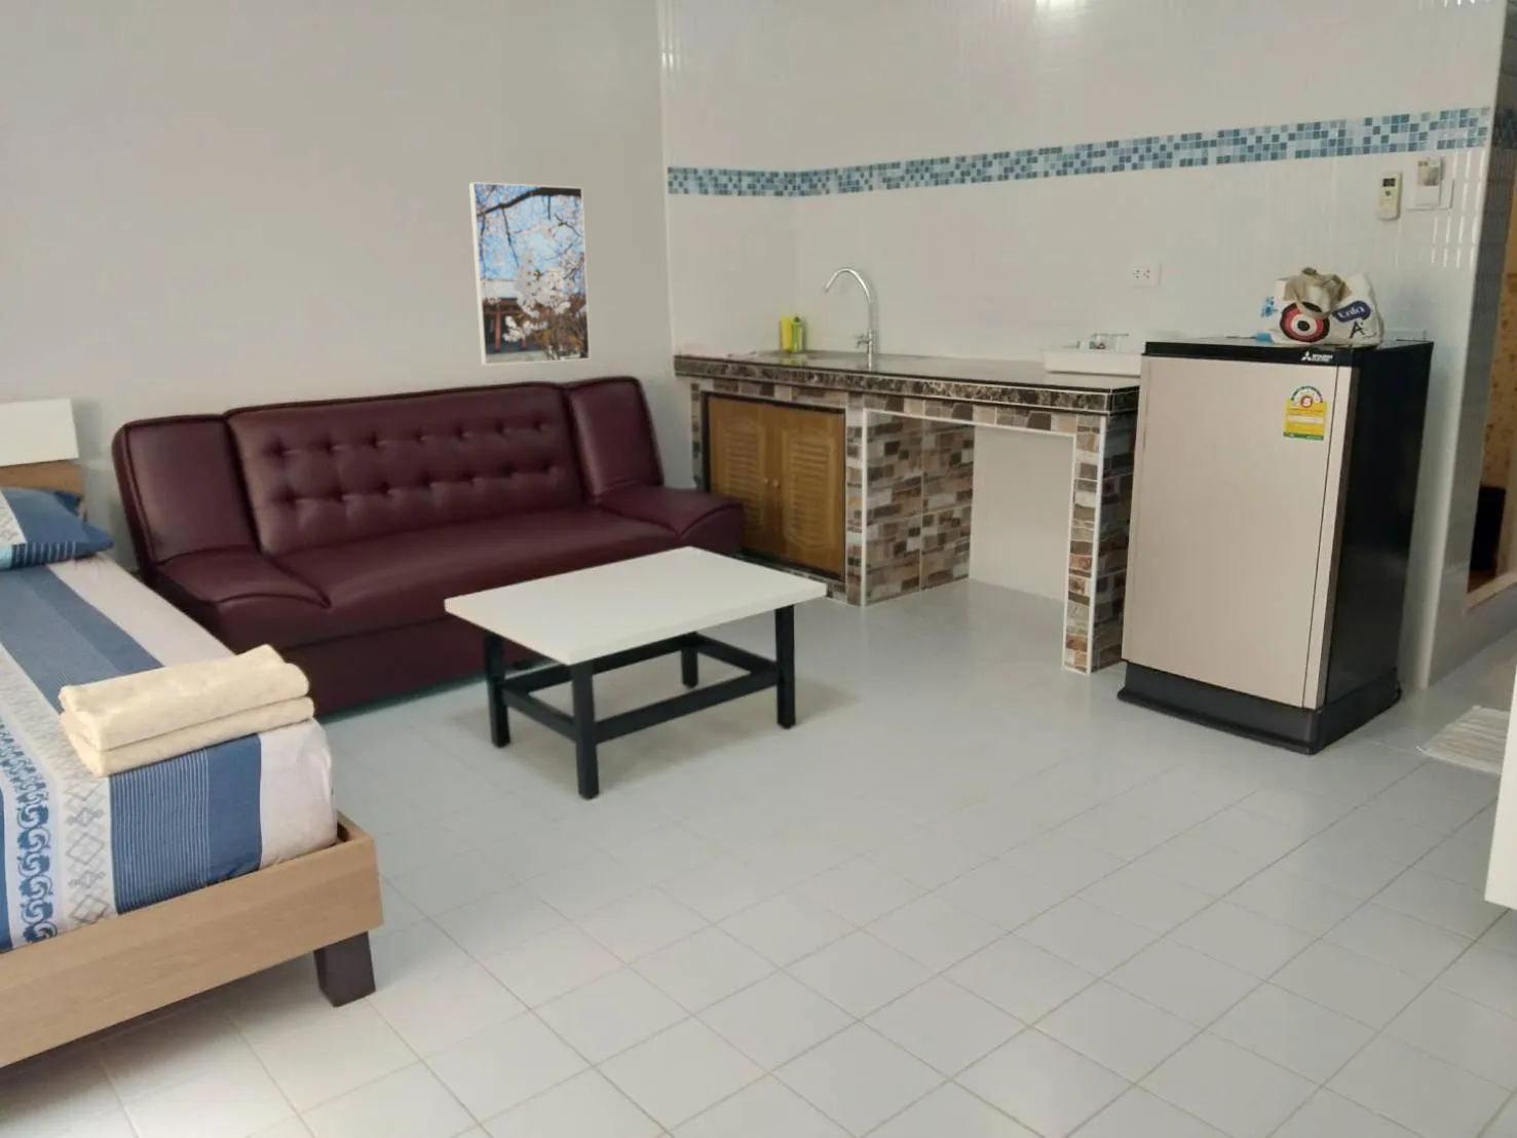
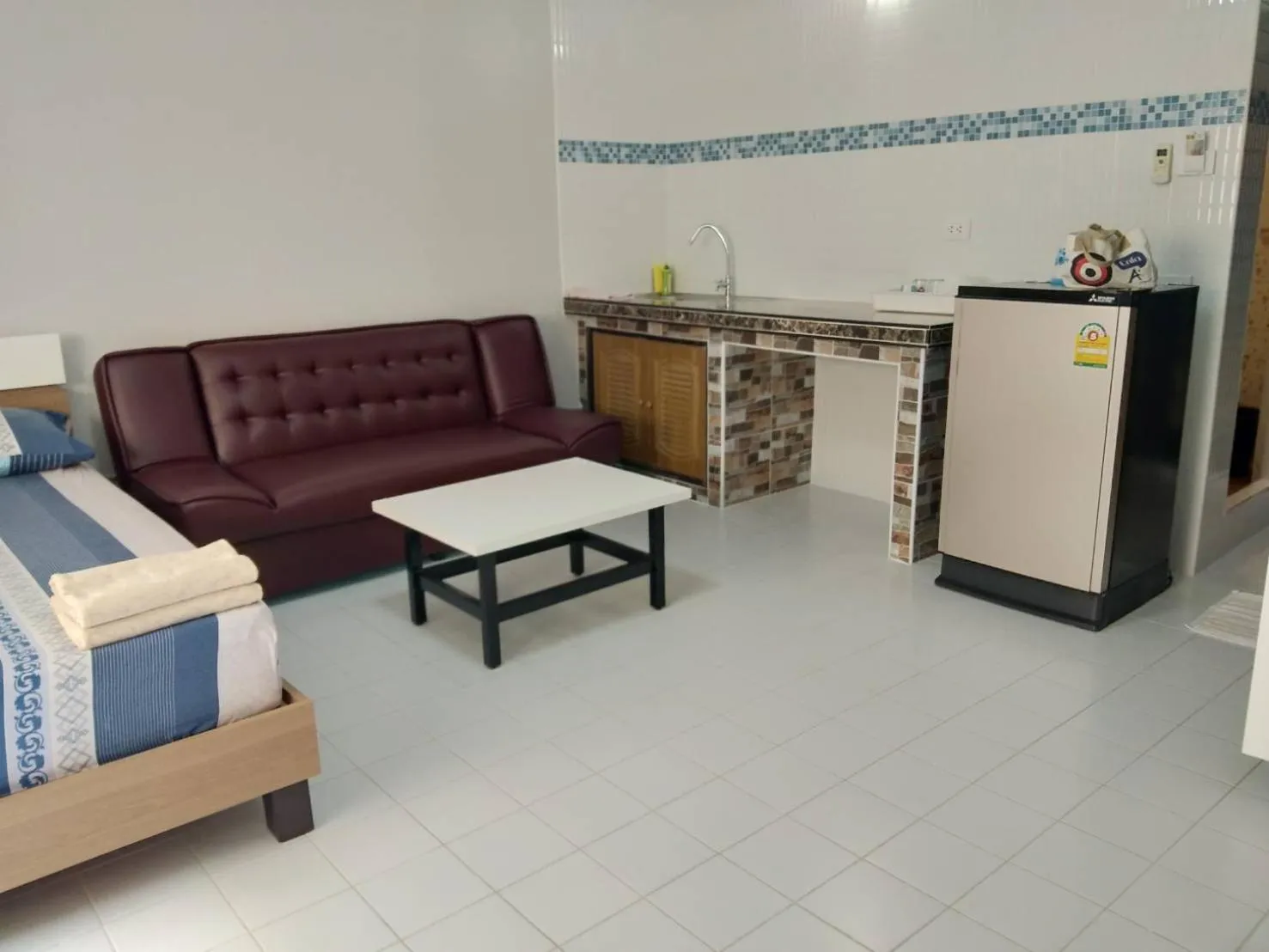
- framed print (532, 274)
